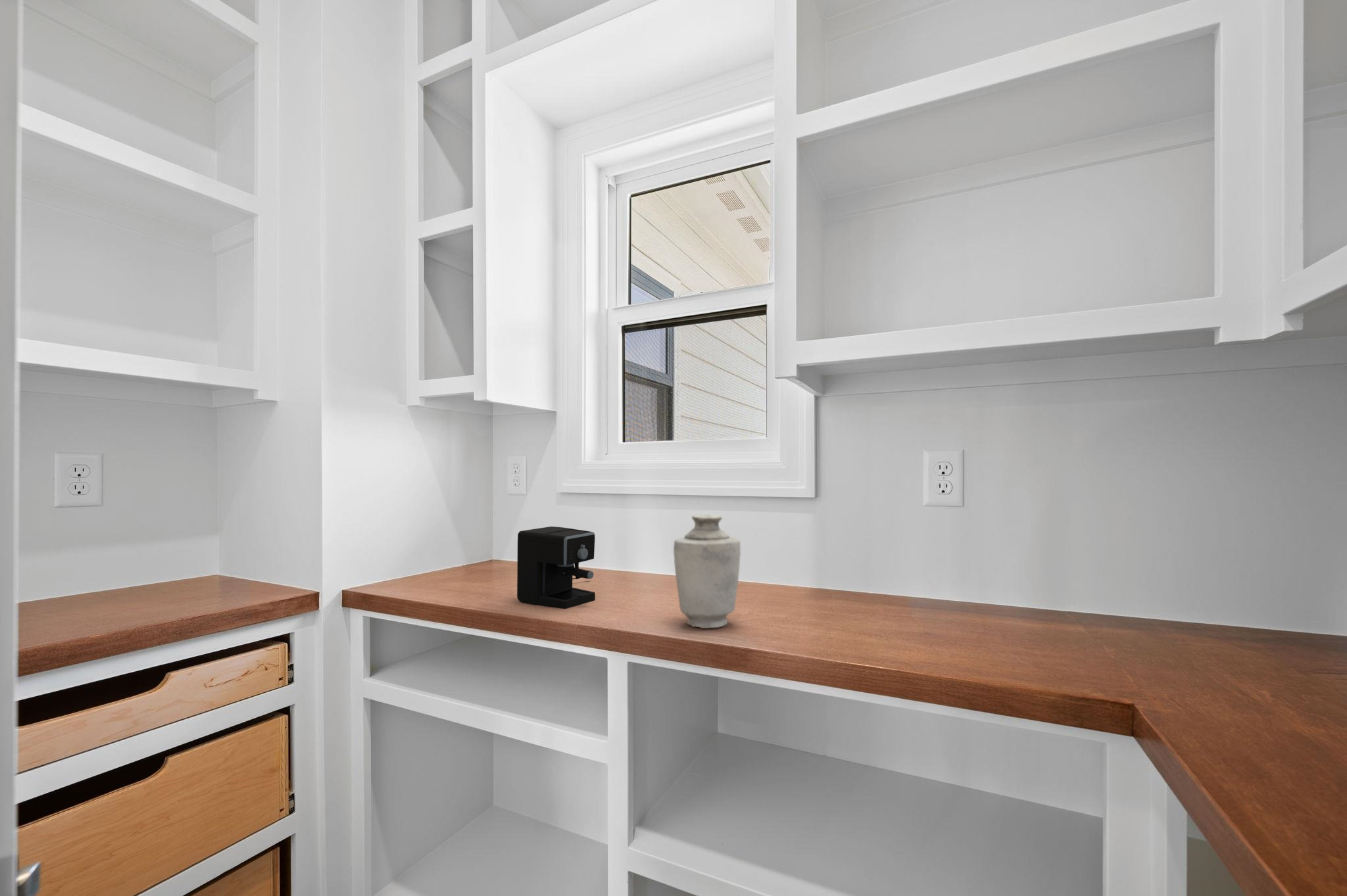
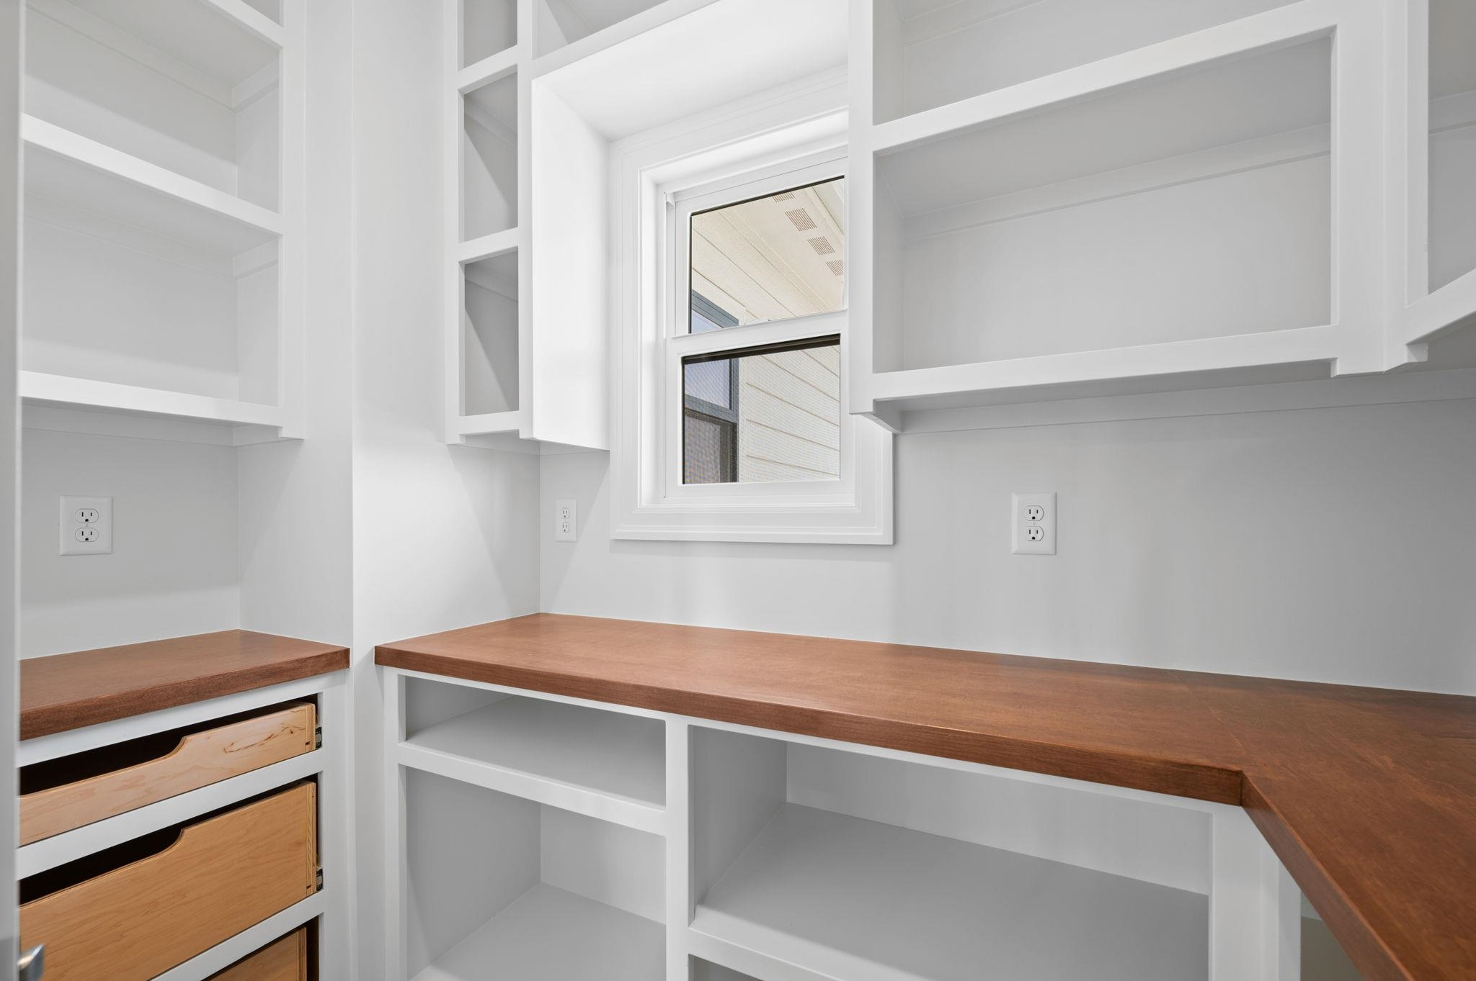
- coffee maker (579, 559)
- vase (706, 569)
